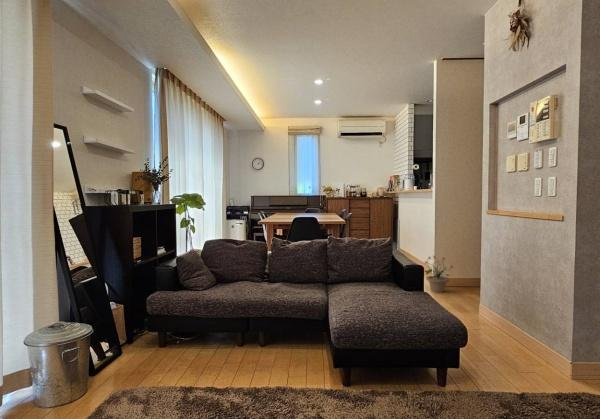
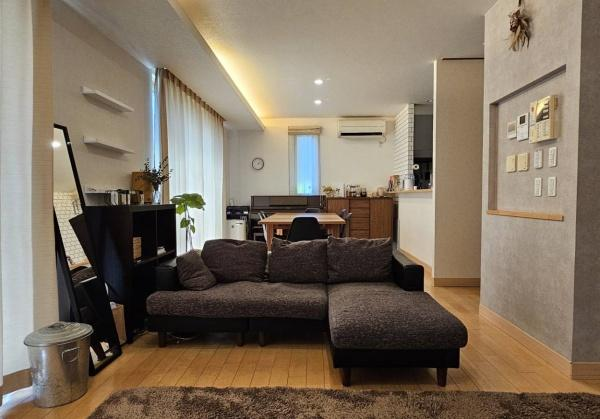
- potted plant (436, 273)
